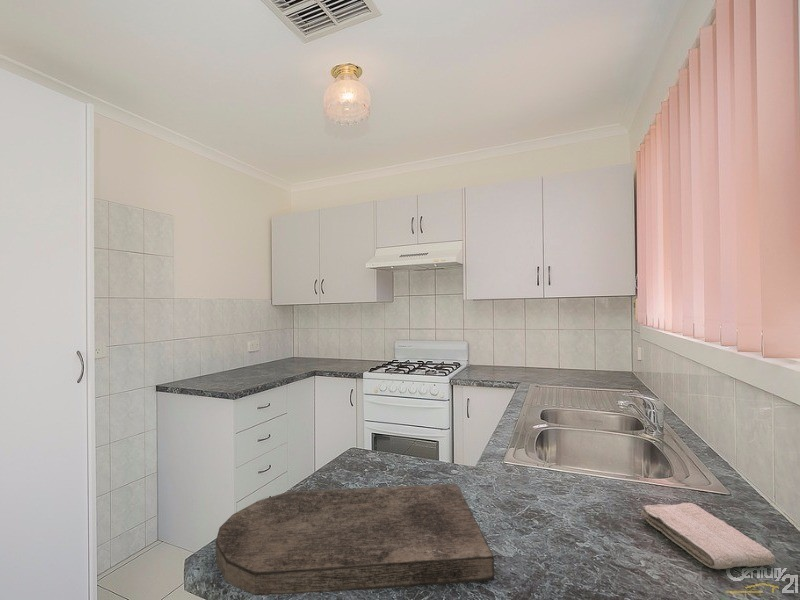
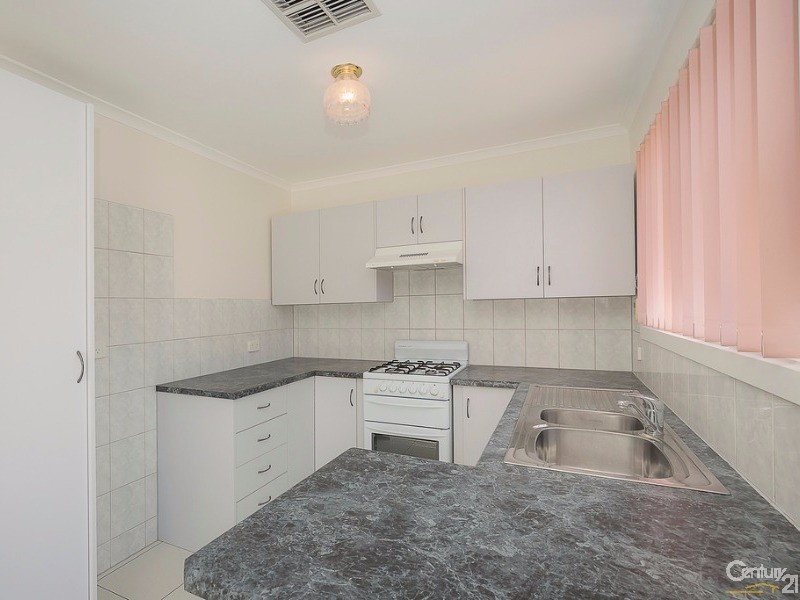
- washcloth (700, 531)
- cutting board (349, 531)
